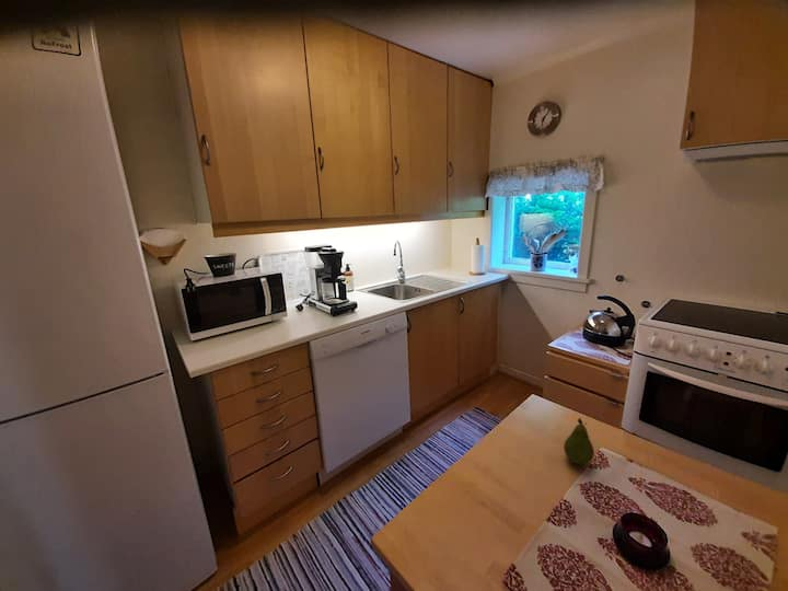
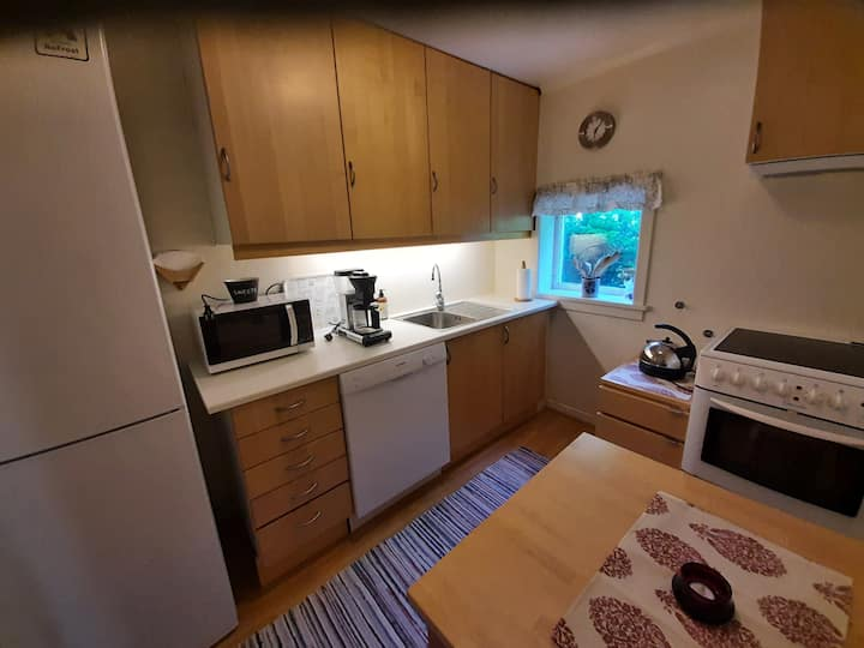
- fruit (579, 440)
